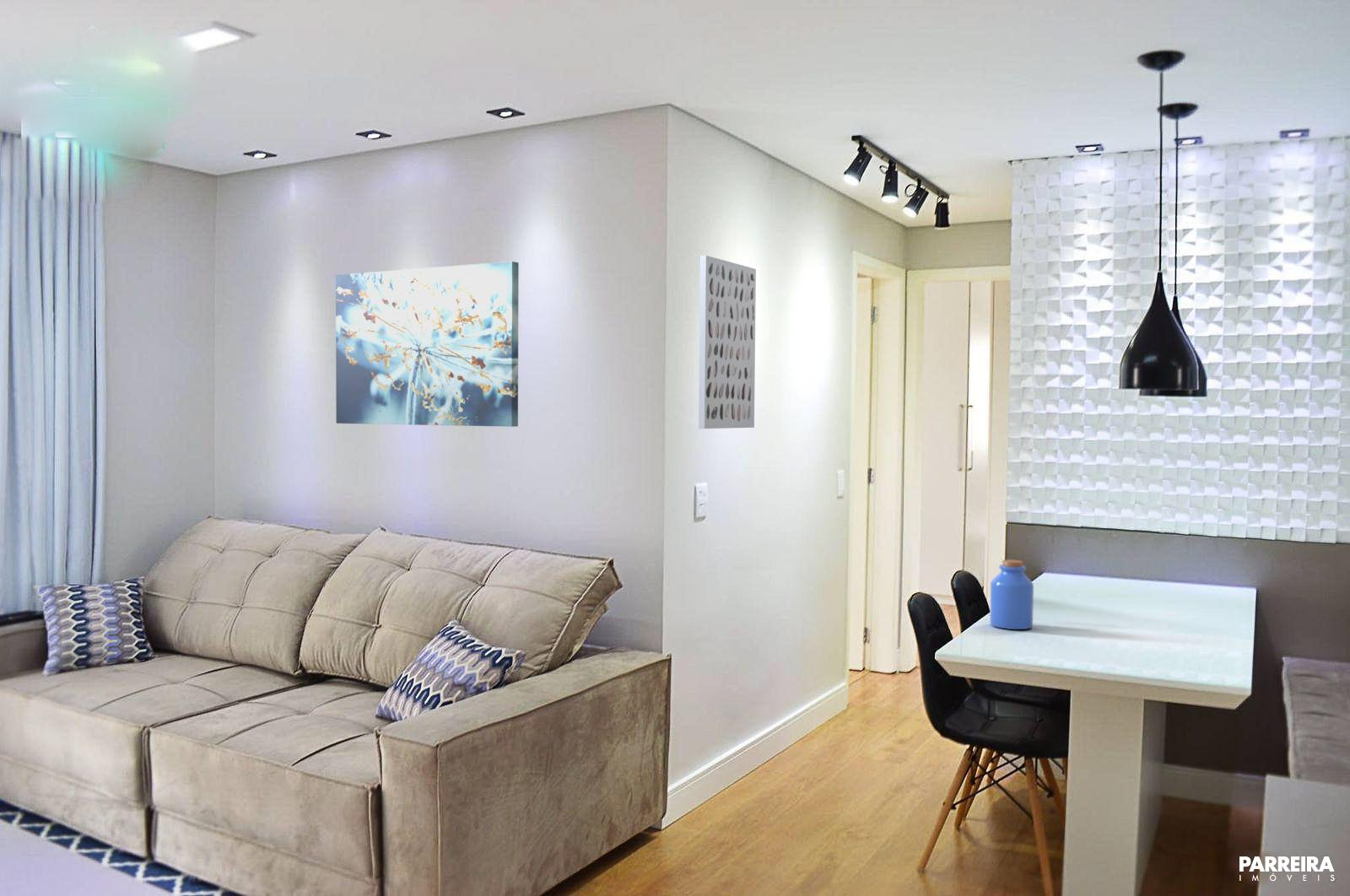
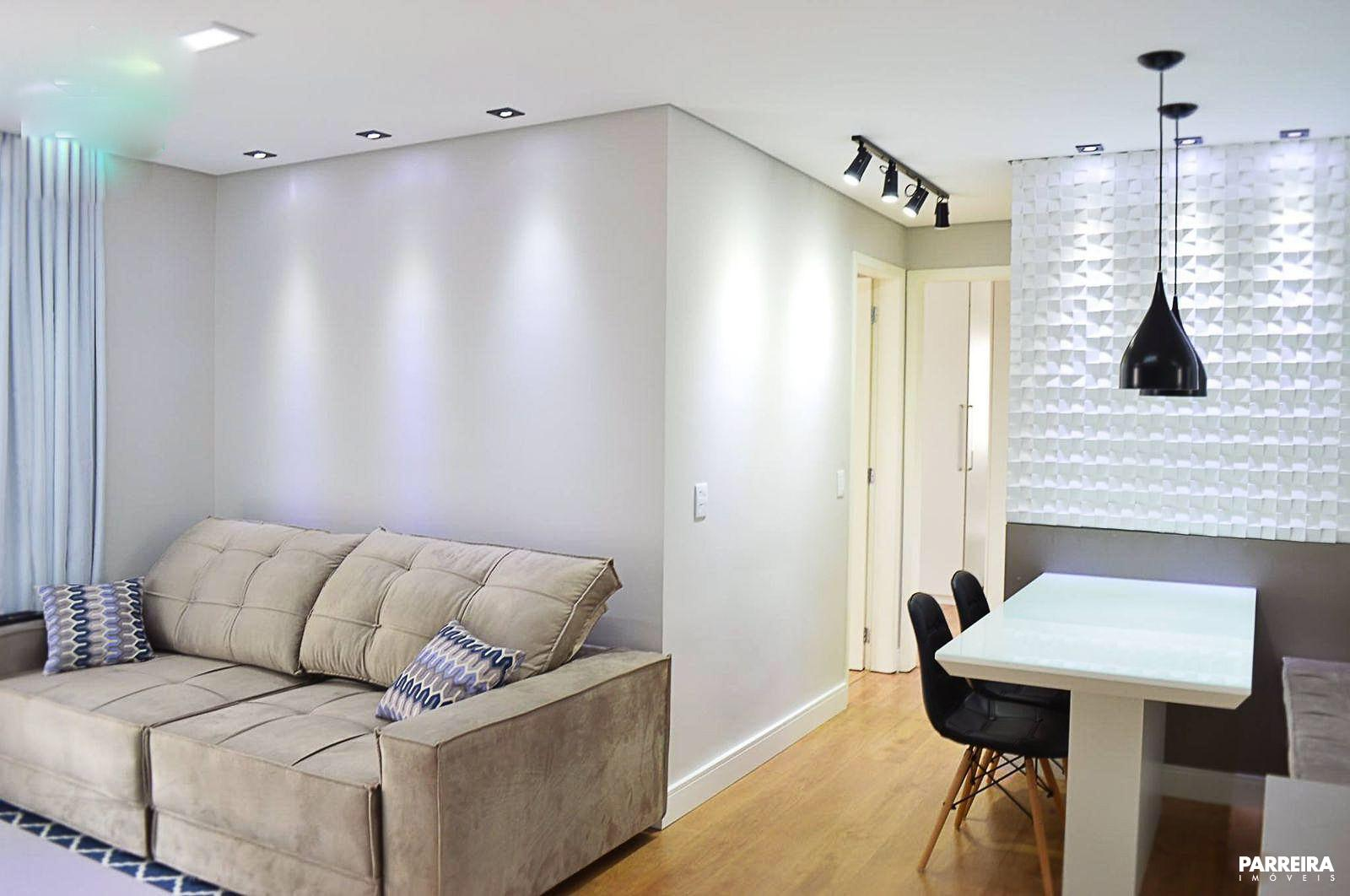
- jar (1012, 593)
- wall art (422, 347)
- wall art (728, 345)
